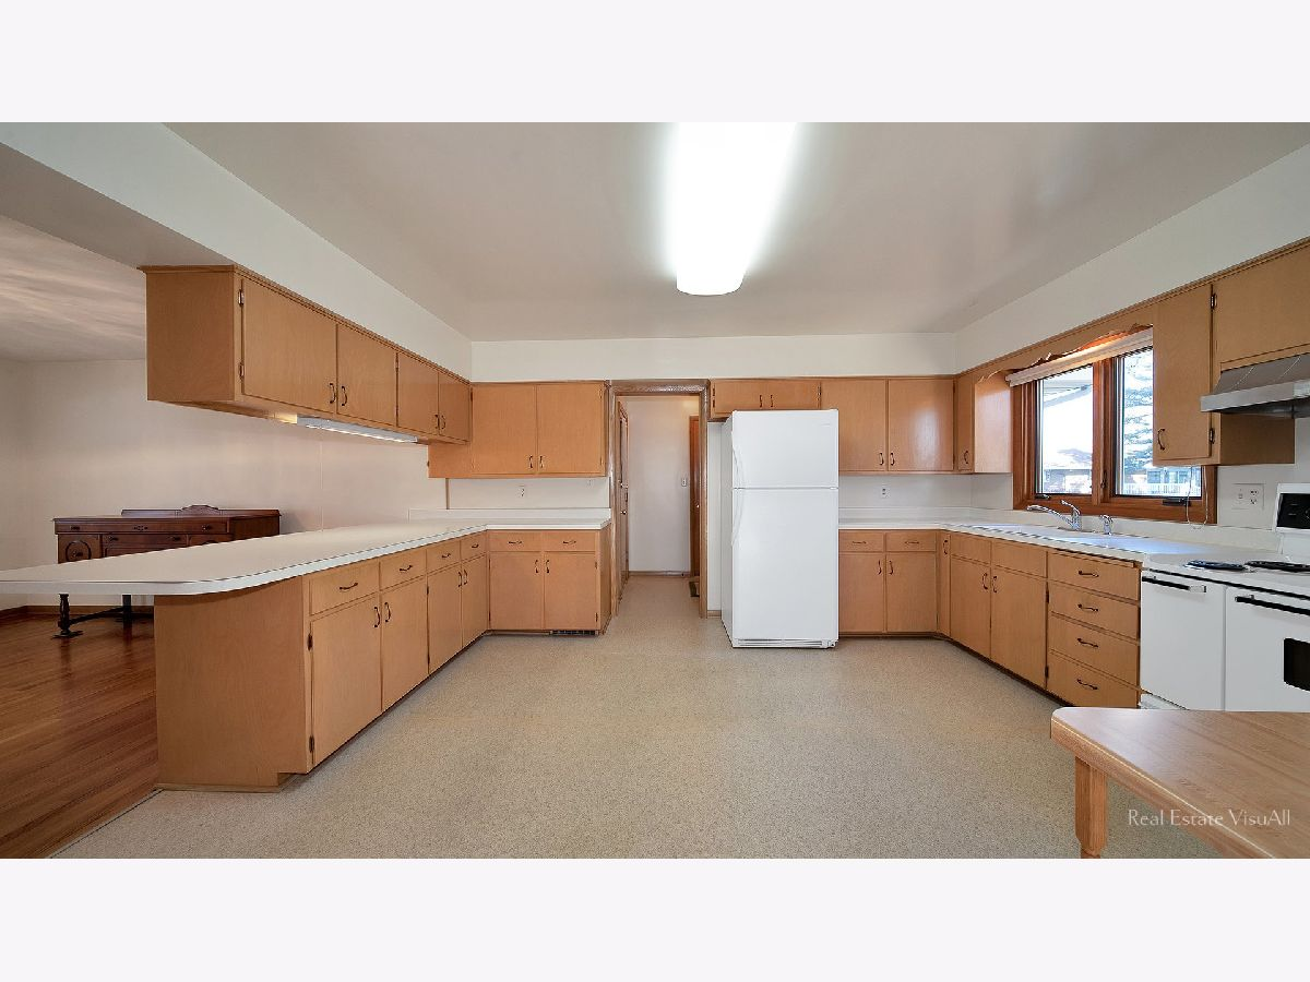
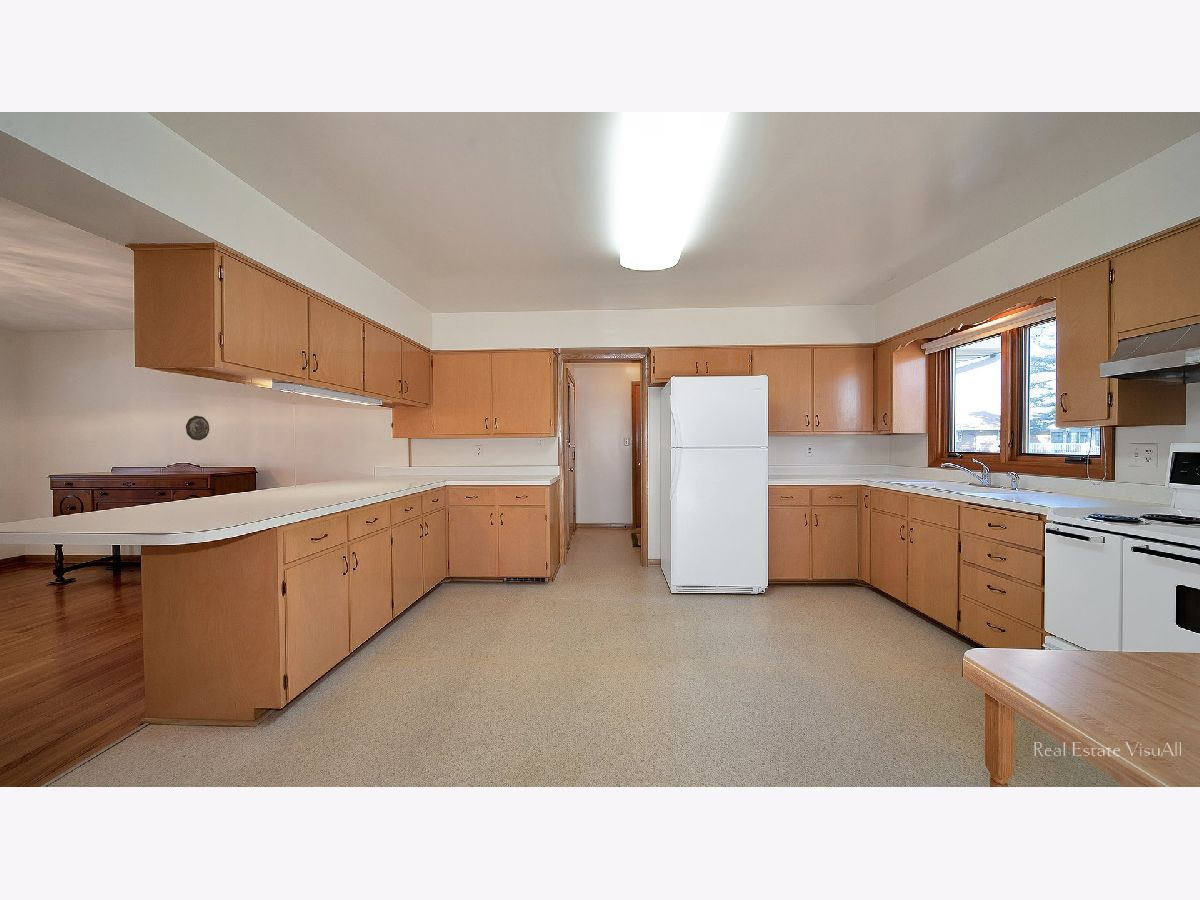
+ decorative plate (198, 428)
